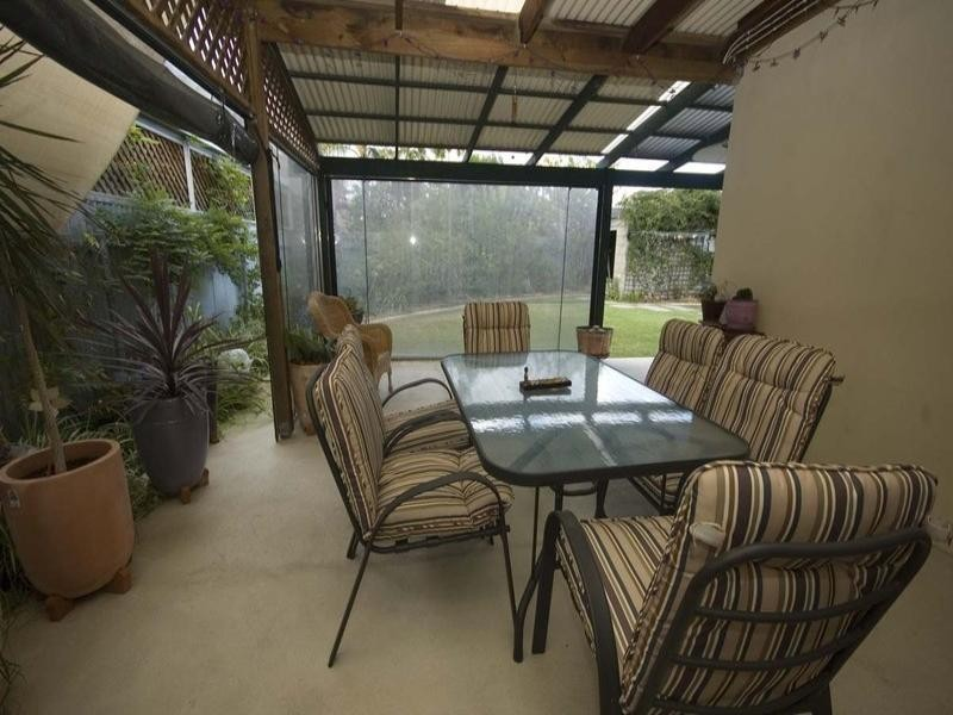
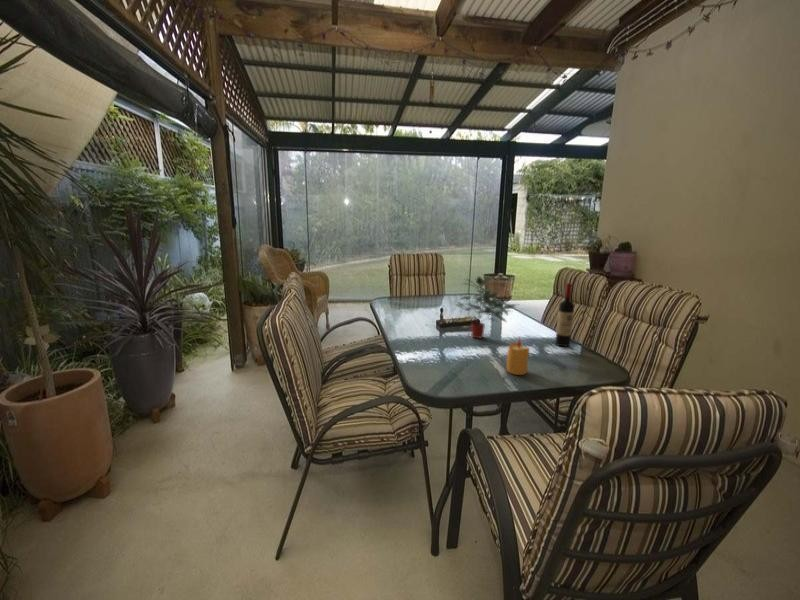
+ wine bottle (565, 314)
+ candle (518, 353)
+ potted plant (488, 307)
